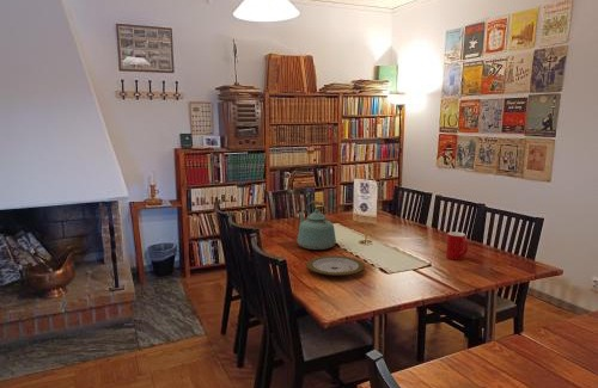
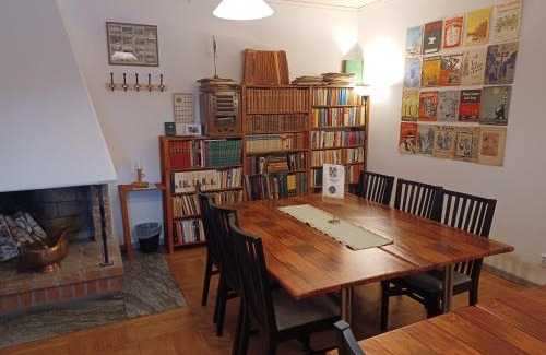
- cup (457, 246)
- kettle (313, 222)
- plate (335, 266)
